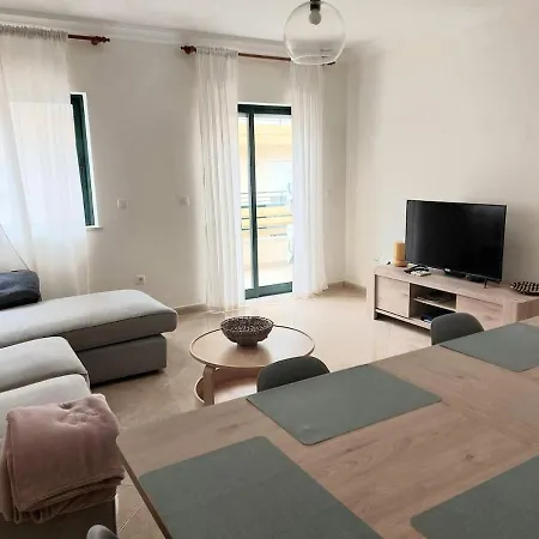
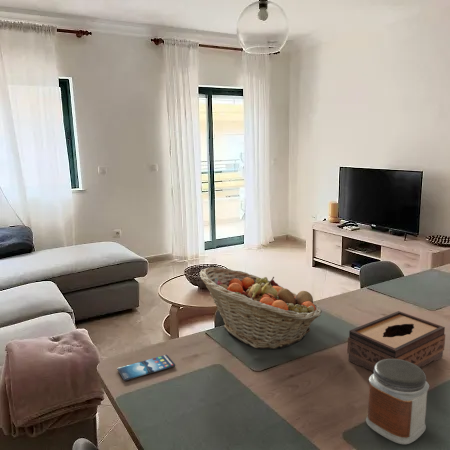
+ jar (397, 397)
+ fruit basket (258, 300)
+ smartphone (146, 367)
+ tissue box (396, 343)
